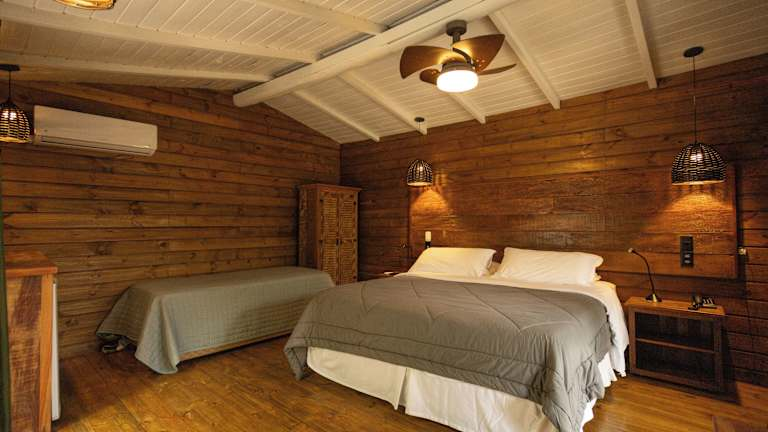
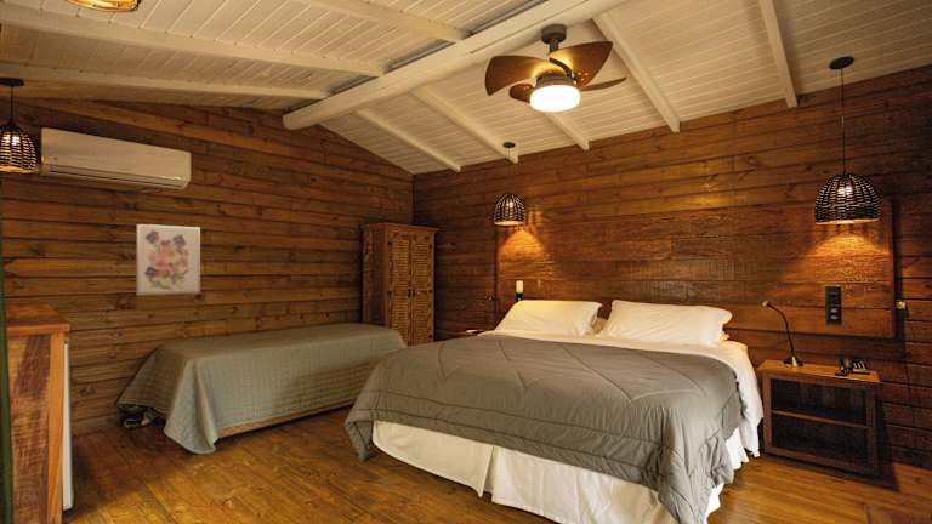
+ wall art (169, 260)
